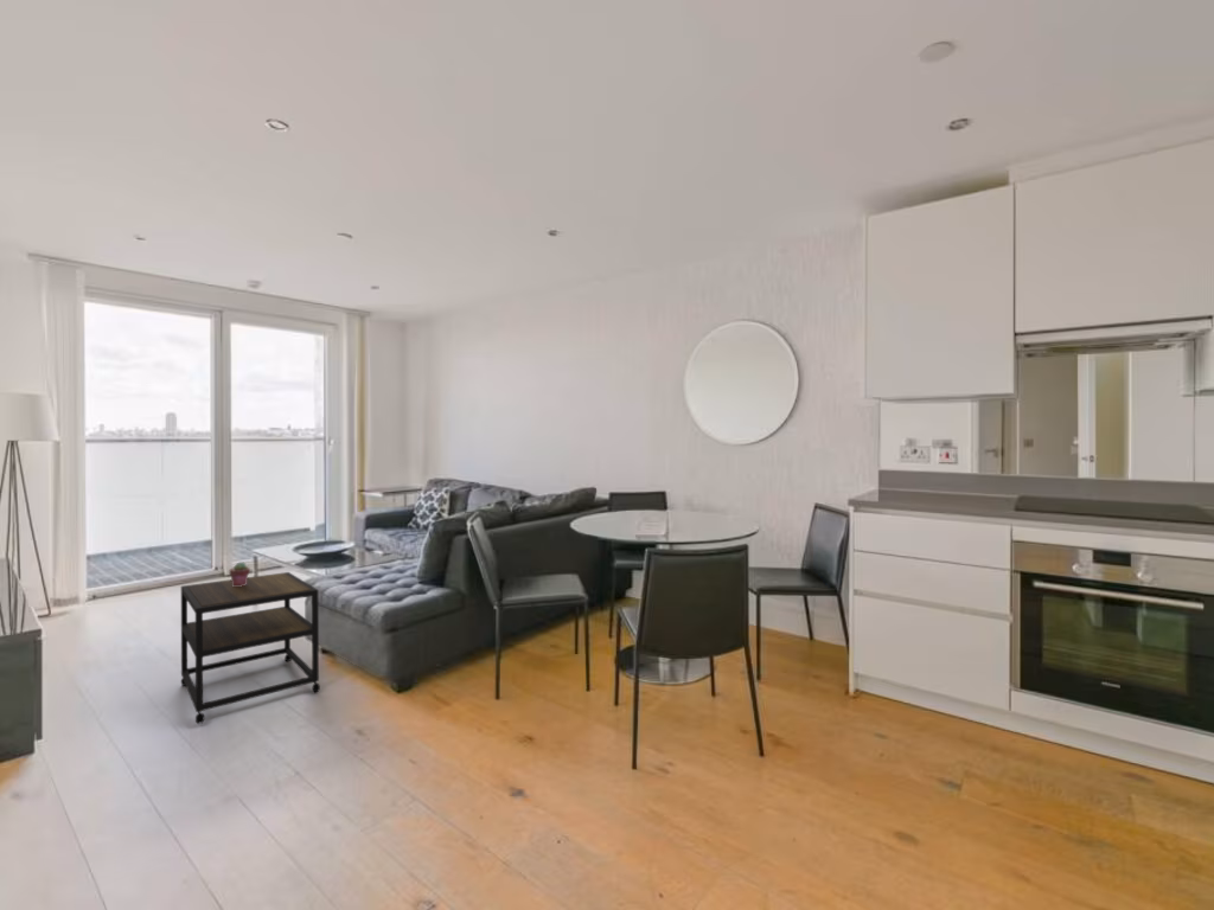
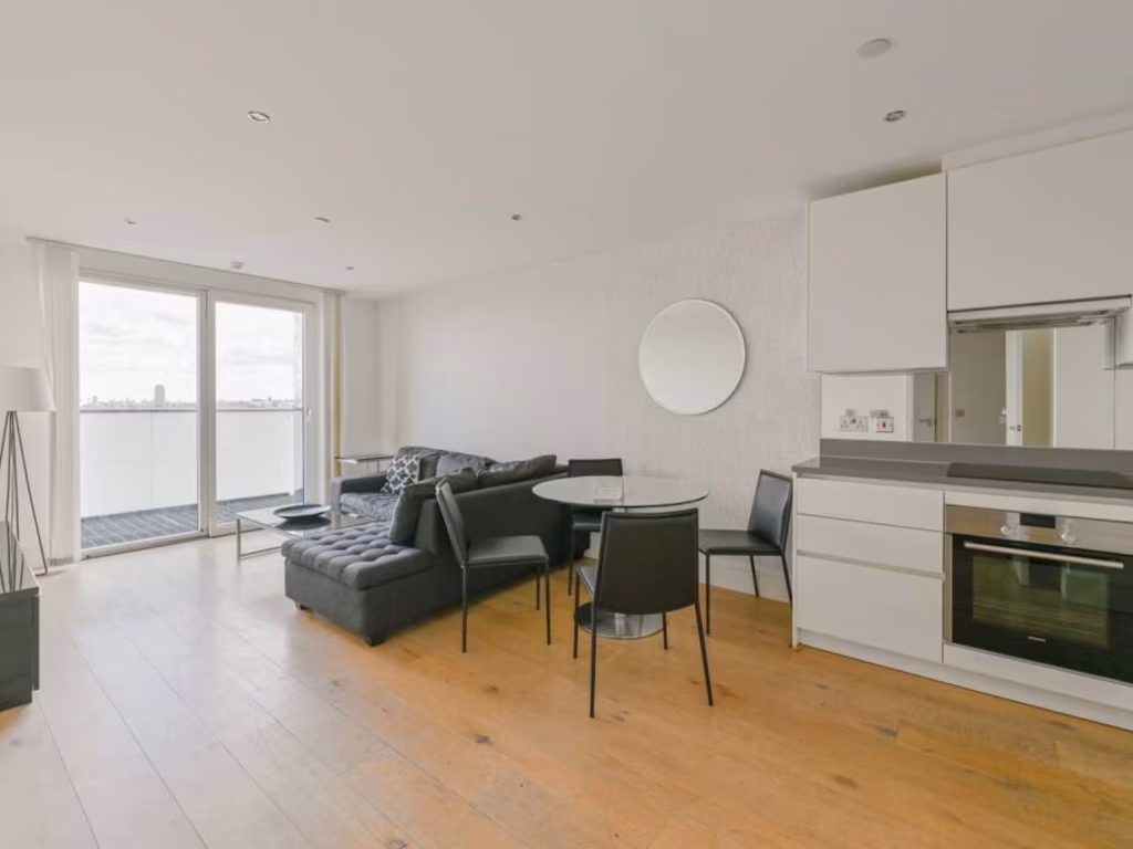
- side table (249, 637)
- potted succulent (239, 572)
